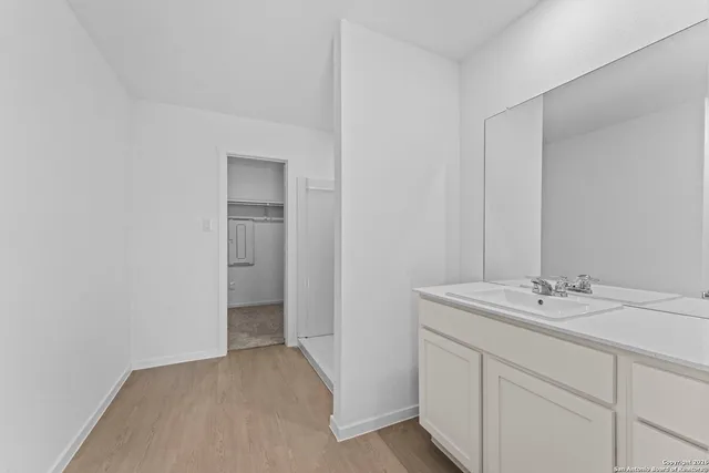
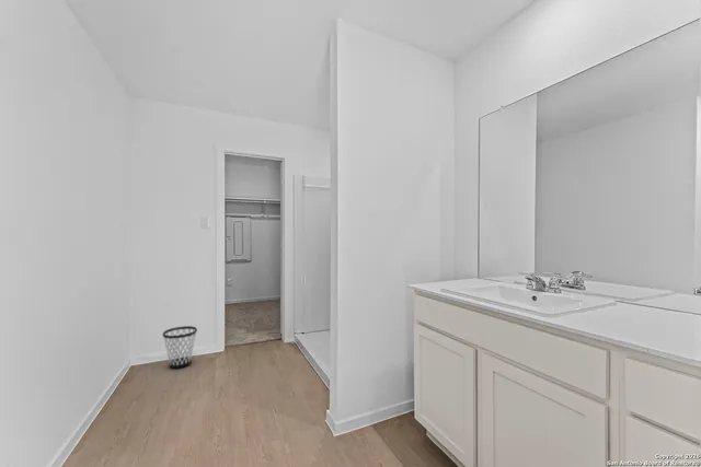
+ wastebasket (179, 348)
